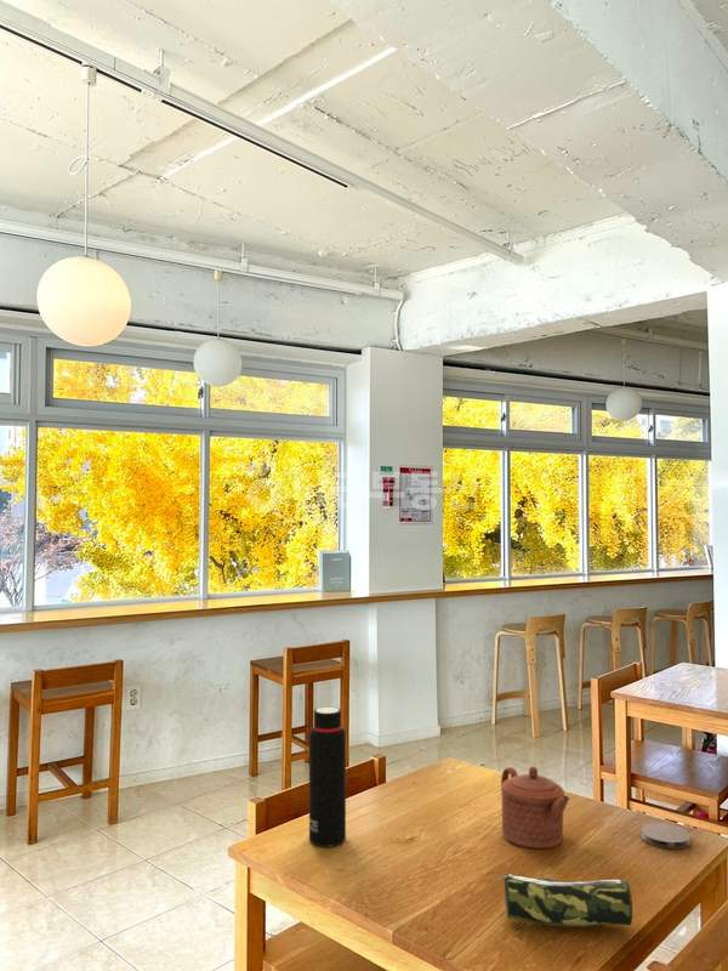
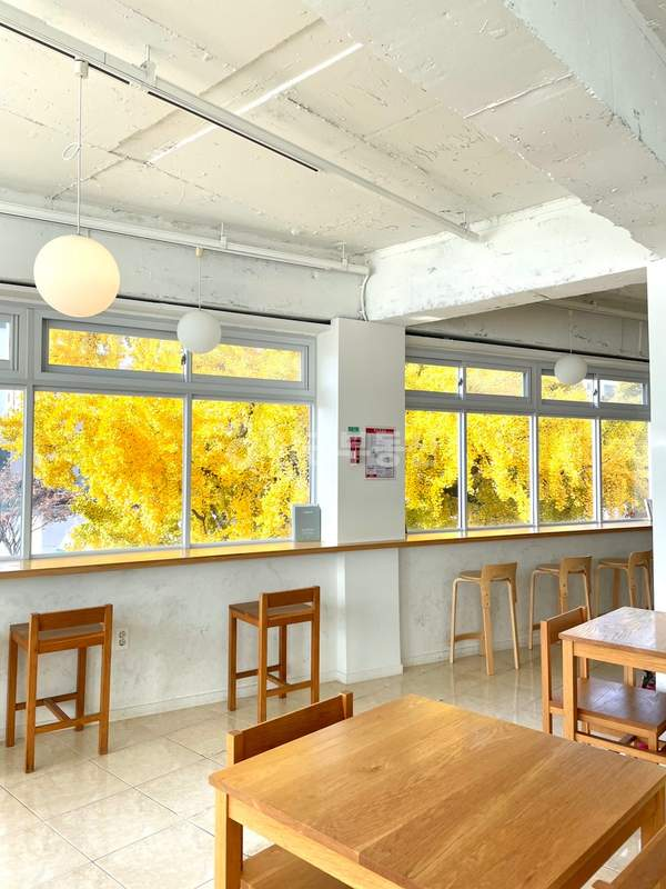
- coaster (665, 835)
- pencil case (563, 899)
- water bottle (325, 773)
- teapot (533, 801)
